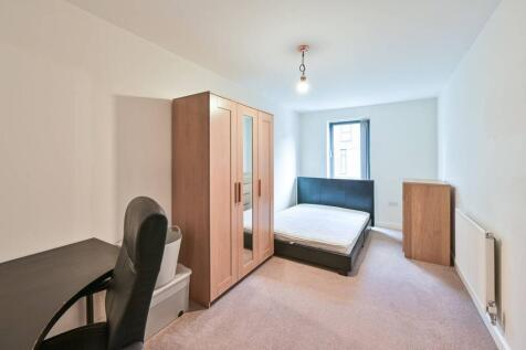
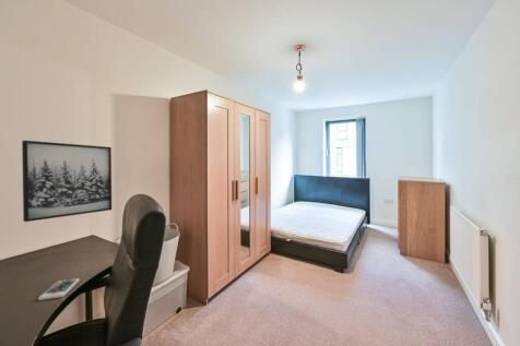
+ wall art (72, 179)
+ smartphone (60, 288)
